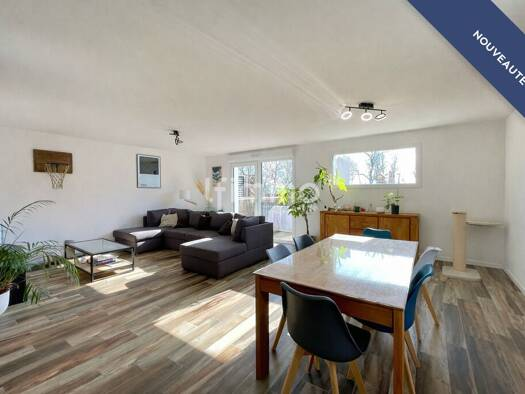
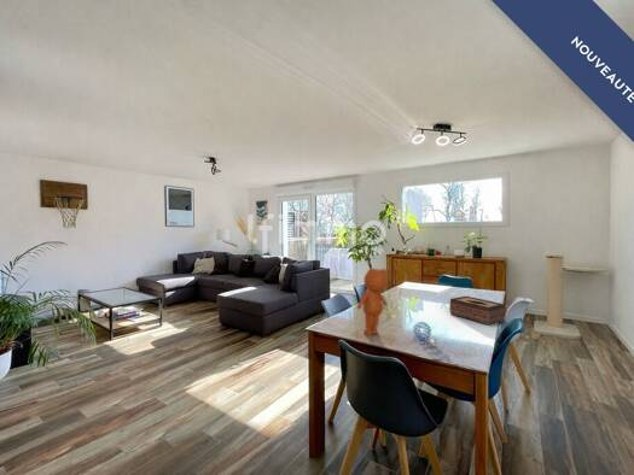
+ tissue box (476, 309)
+ teddy bear (373, 300)
+ decorative ball (425, 332)
